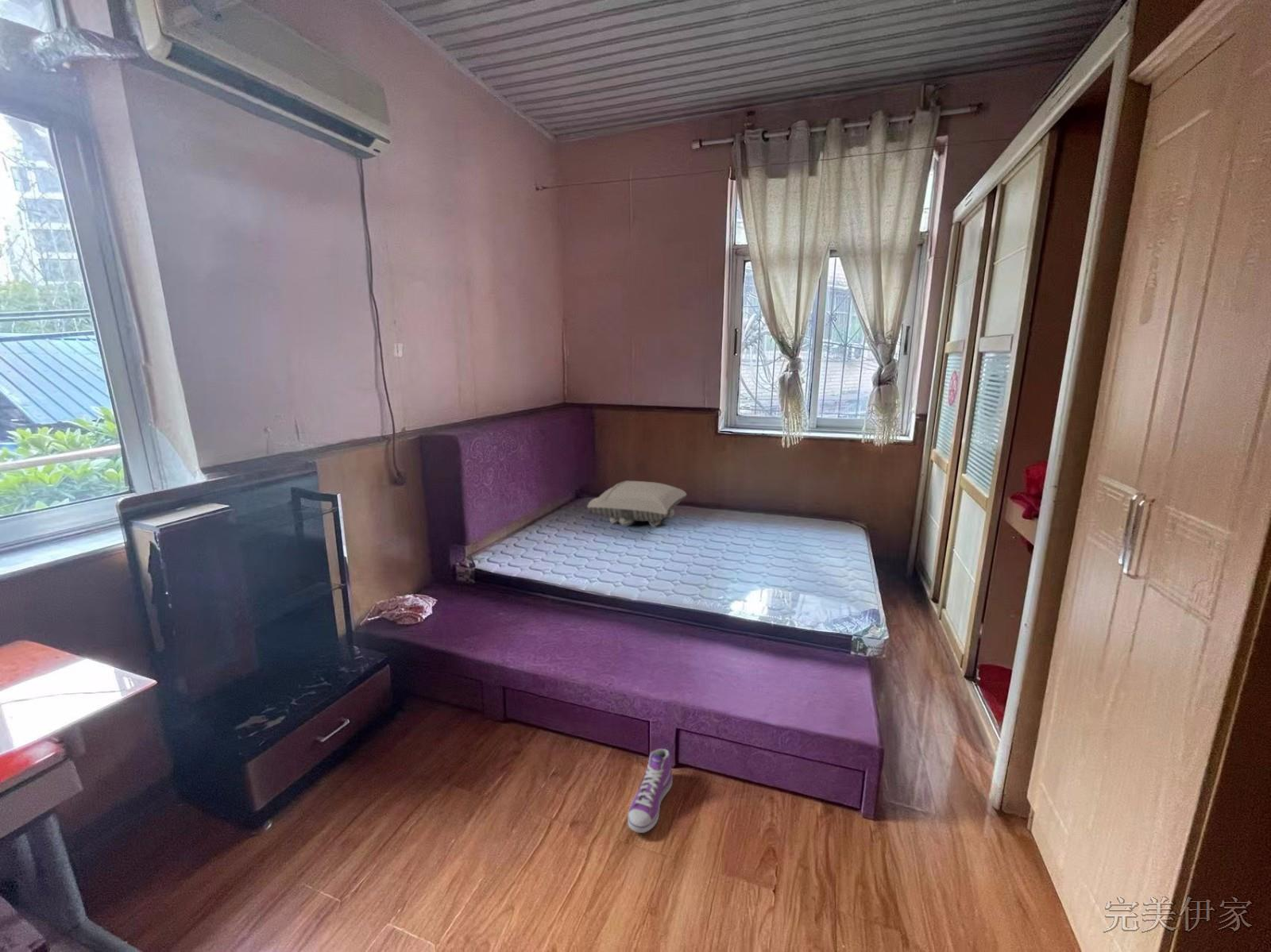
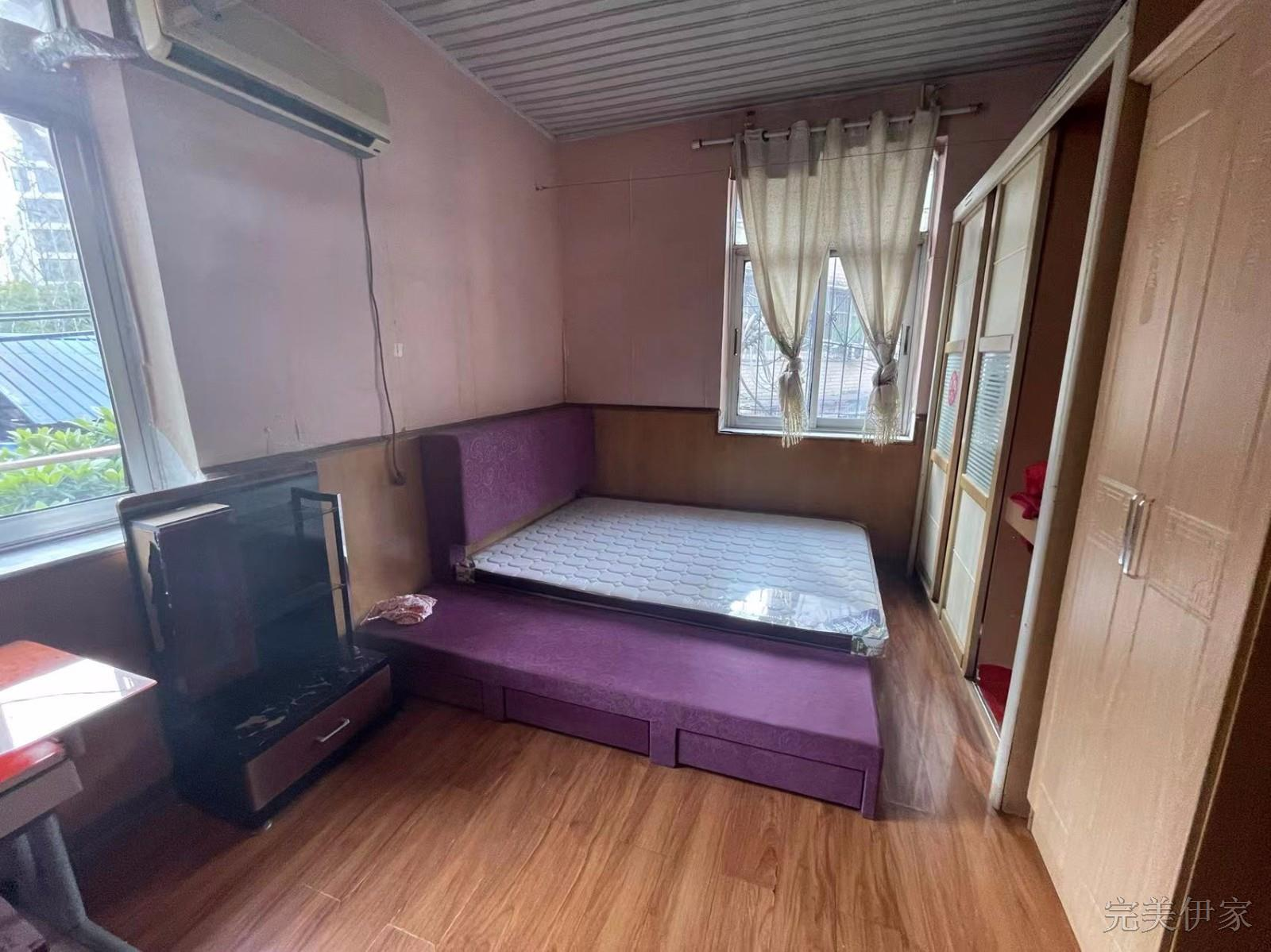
- pillow (639, 502)
- sneaker (649, 784)
